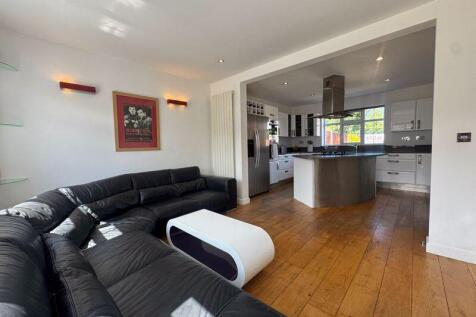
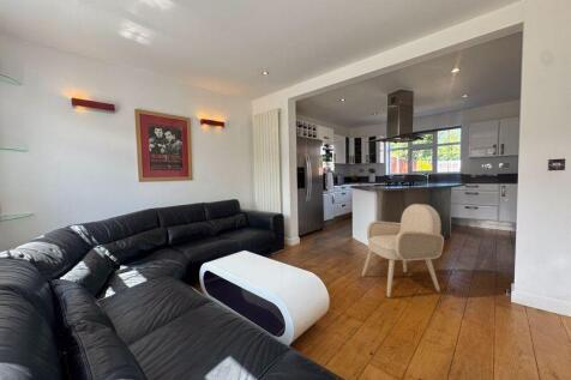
+ armchair (399, 243)
